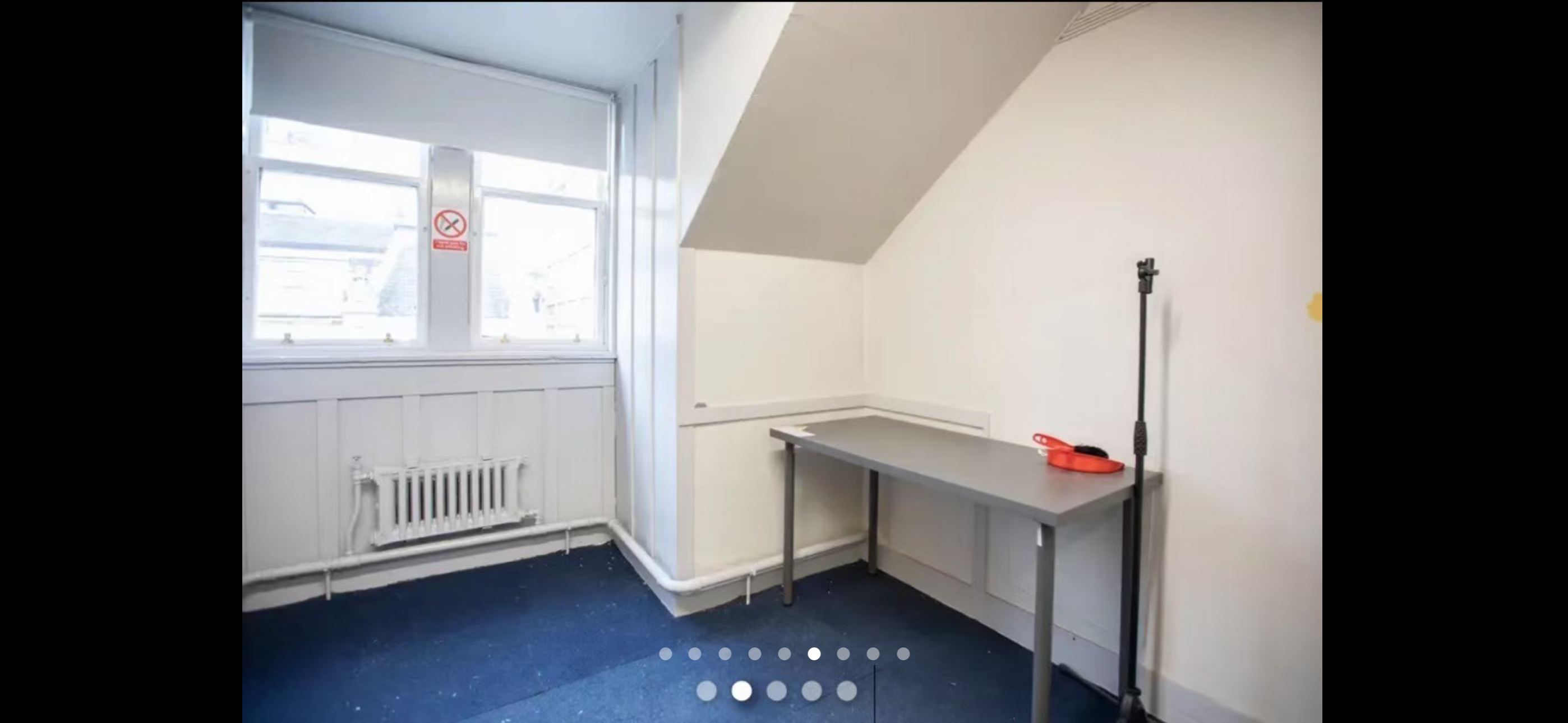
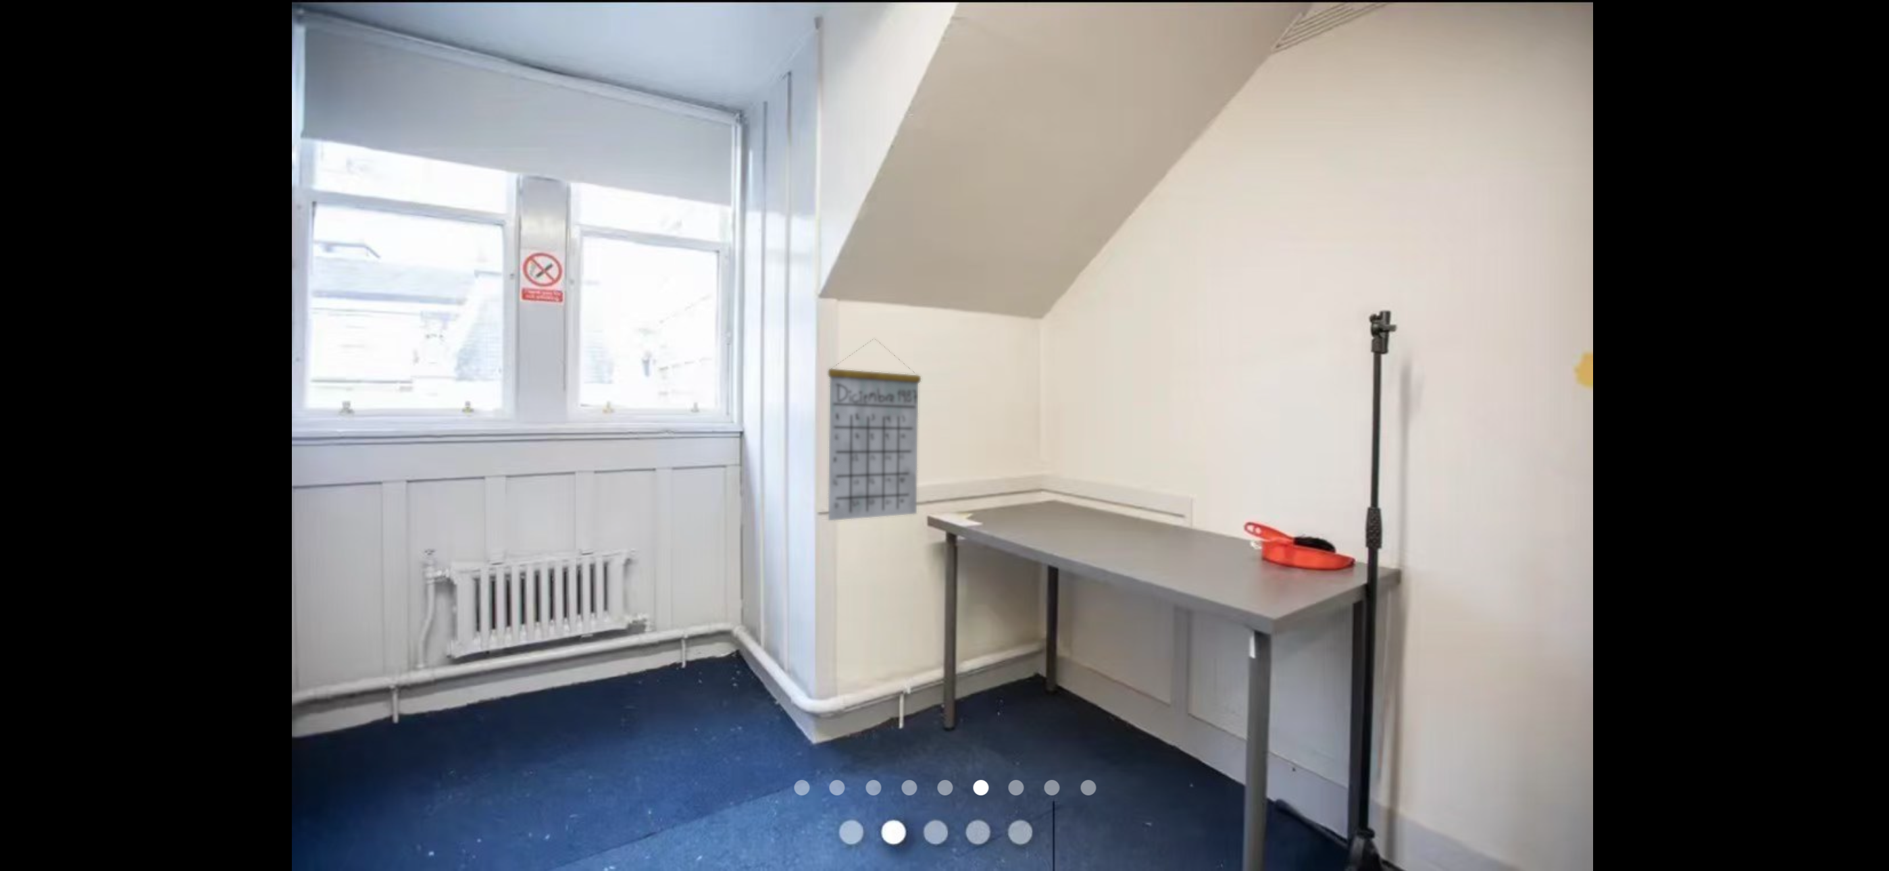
+ calendar (876, 428)
